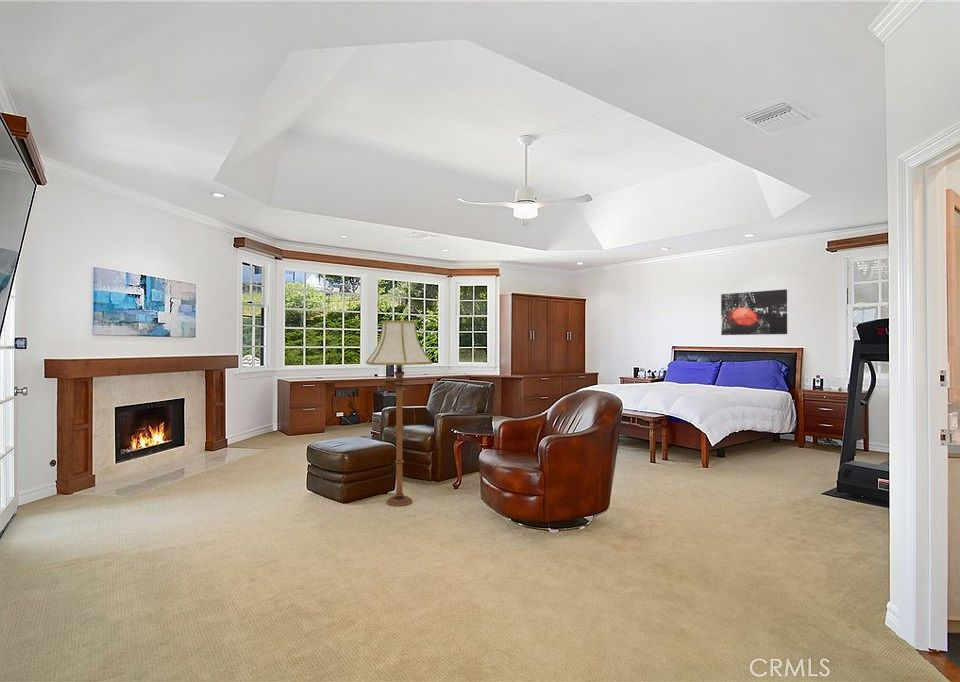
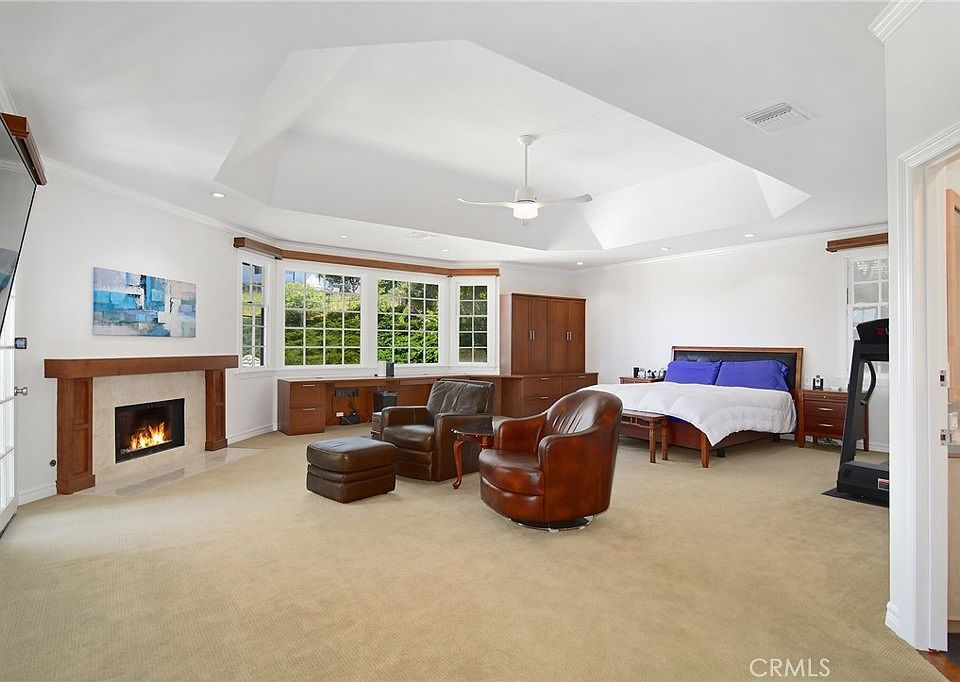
- floor lamp (398, 408)
- wall art (752, 313)
